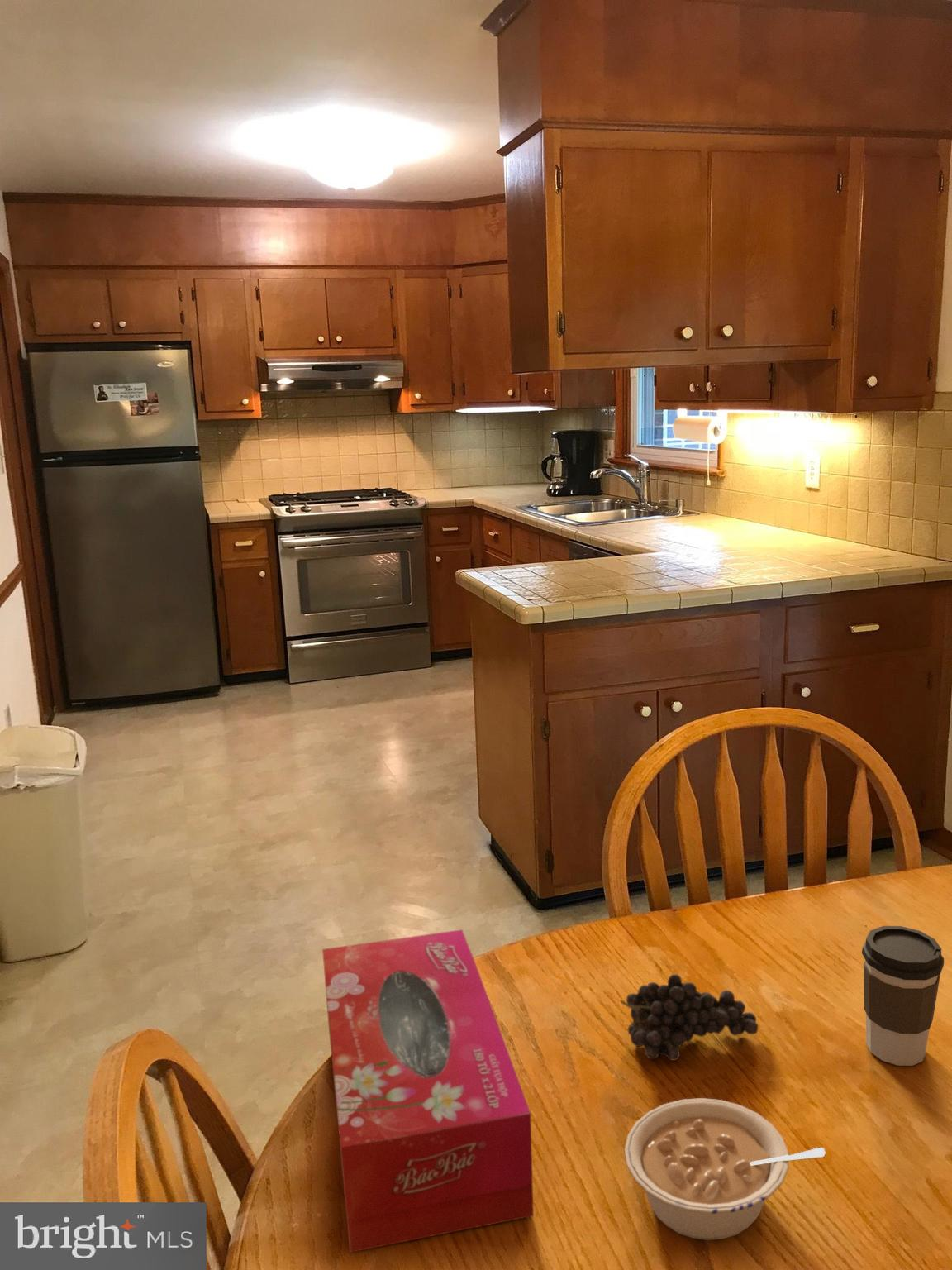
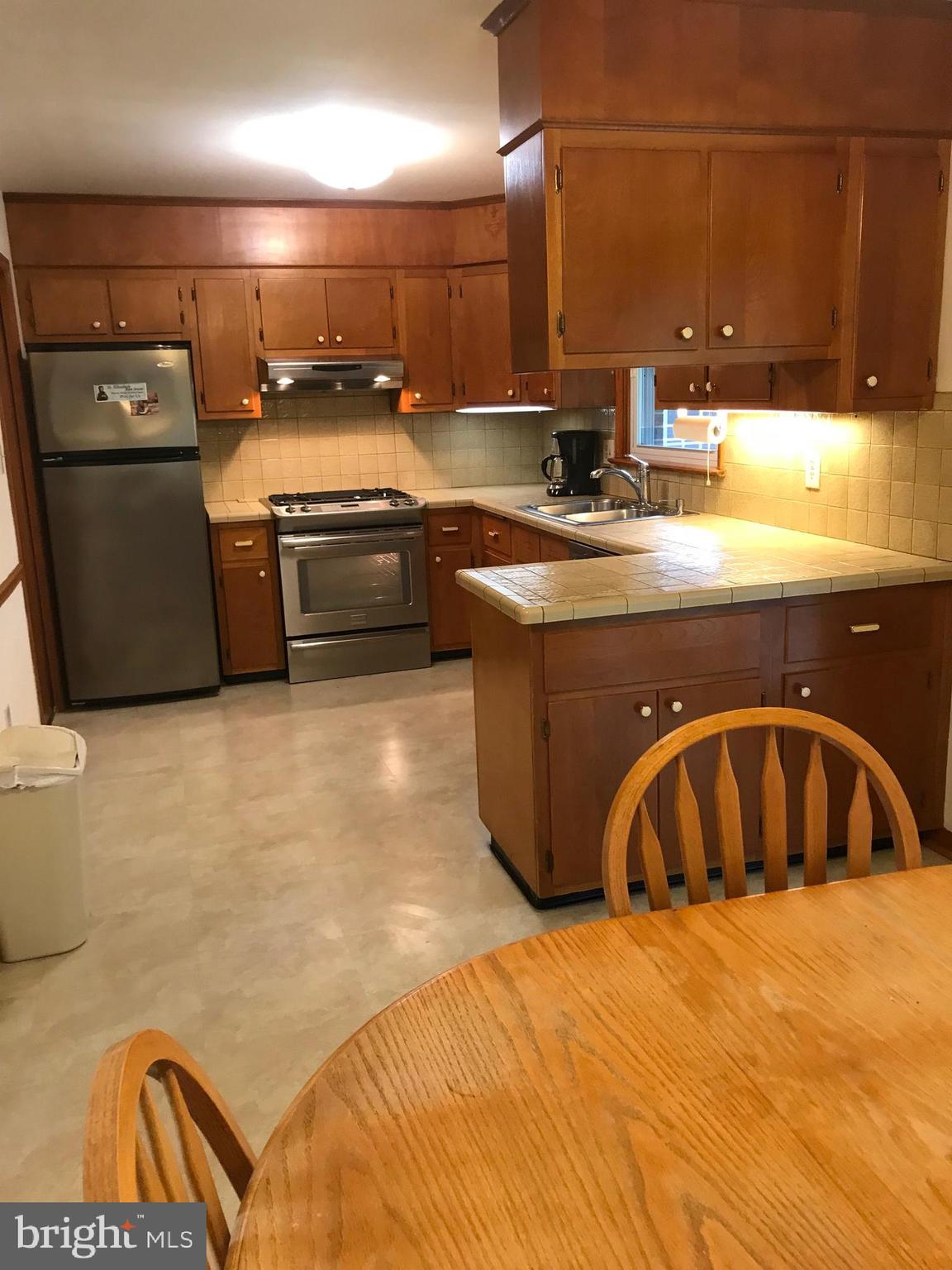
- tissue box (415, 1066)
- legume (711, 1167)
- fruit (687, 1005)
- coffee cup (899, 996)
